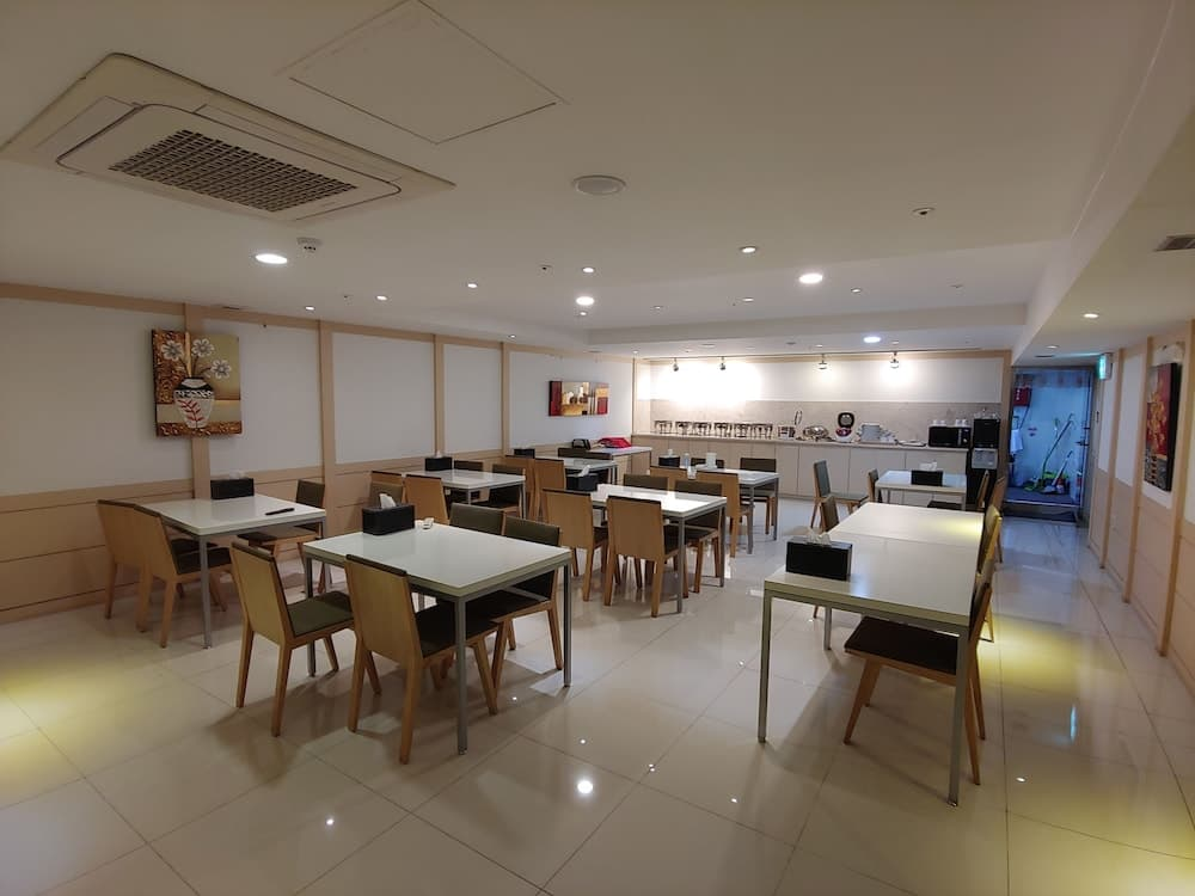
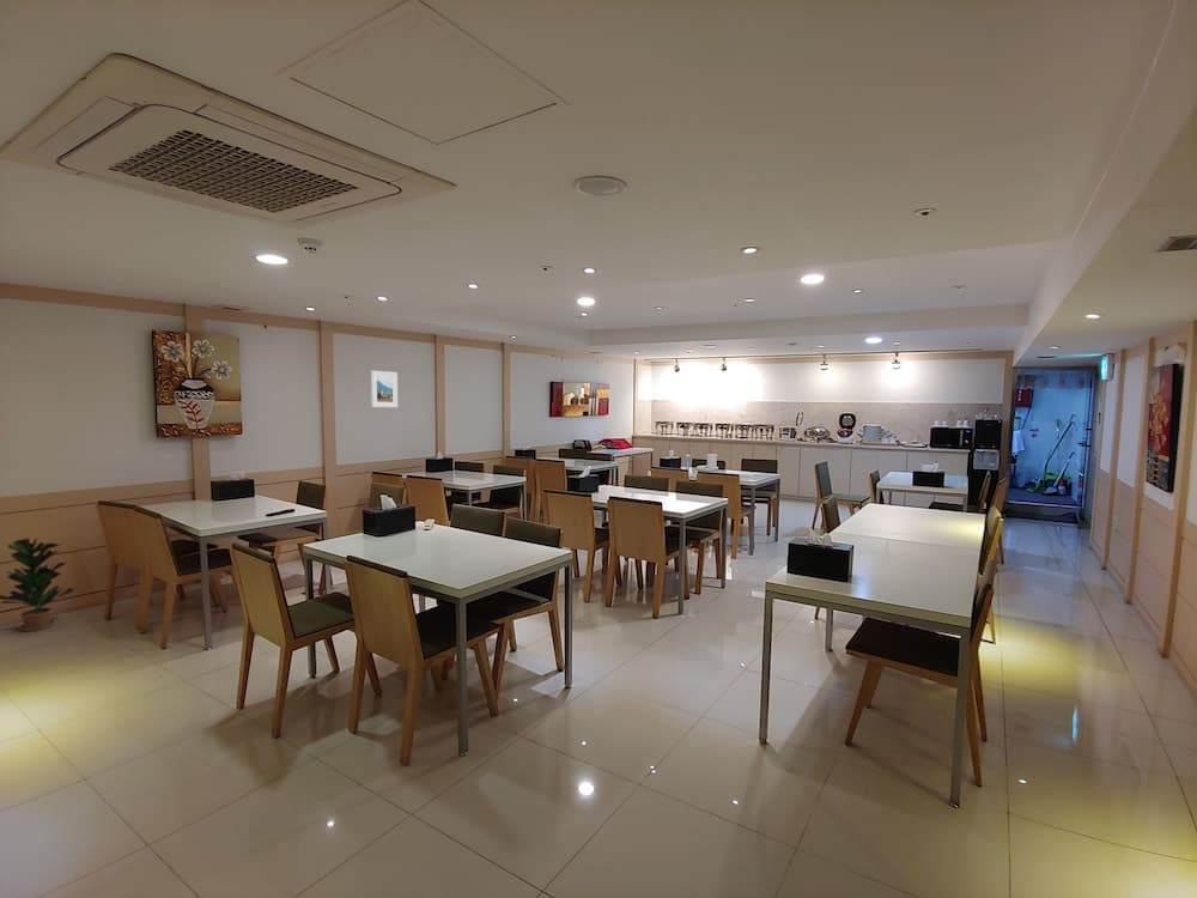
+ potted plant (32, 582)
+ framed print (384, 389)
